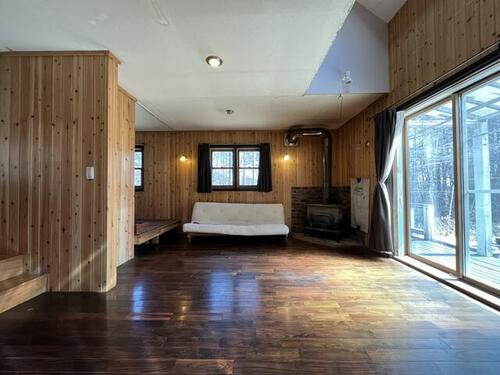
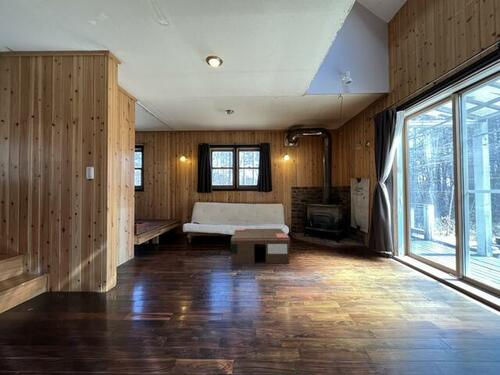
+ coffee table (259, 242)
